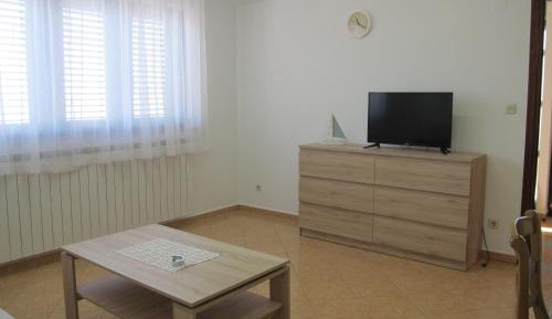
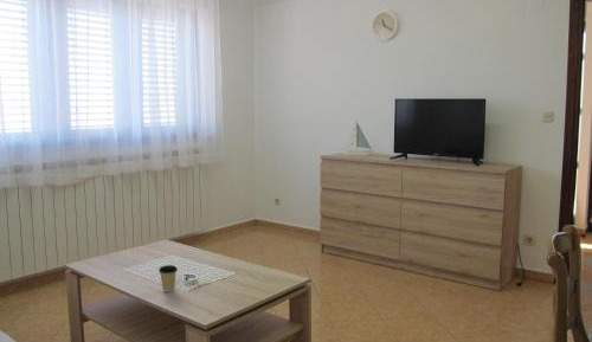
+ coffee cup (168, 278)
